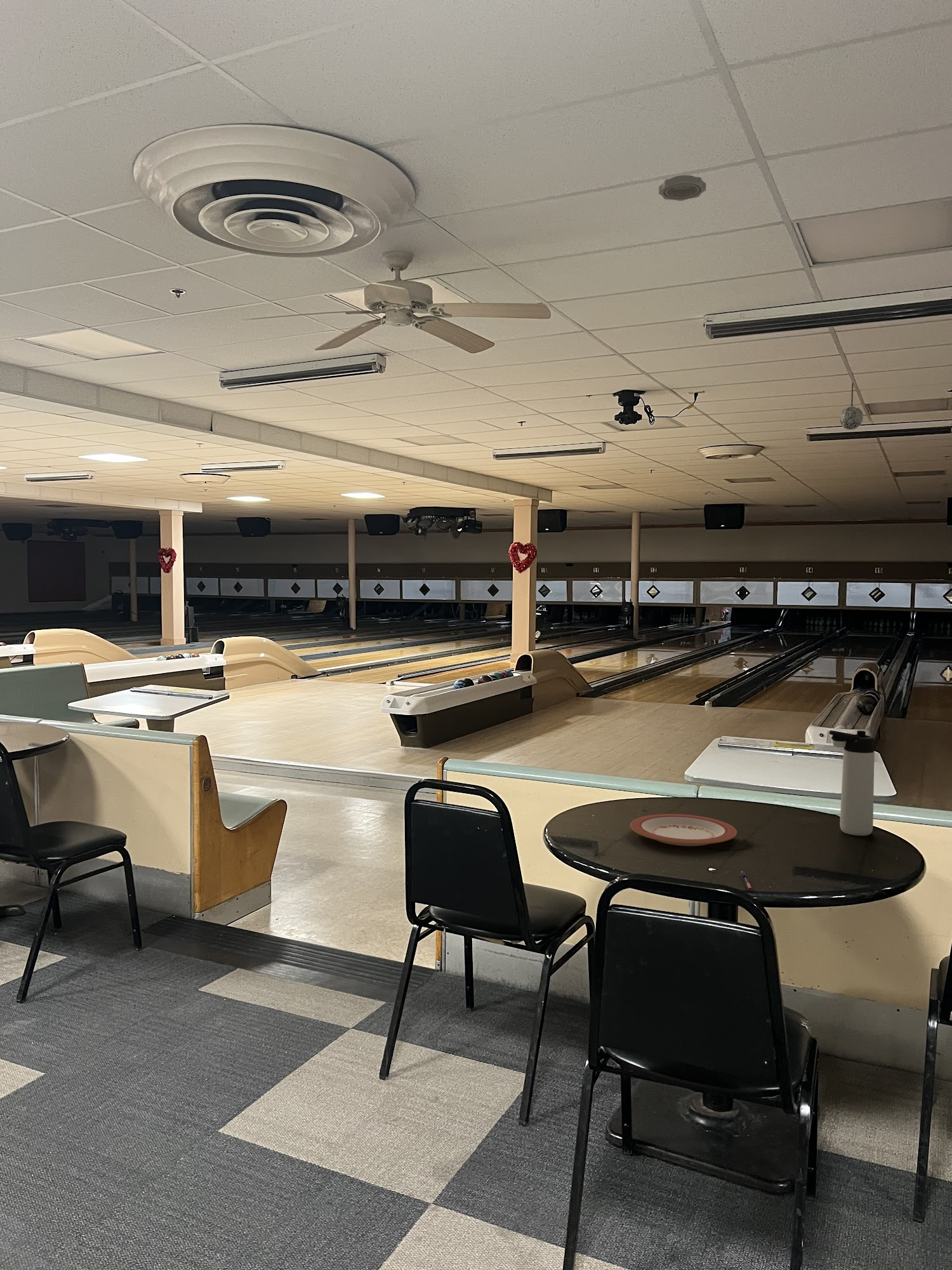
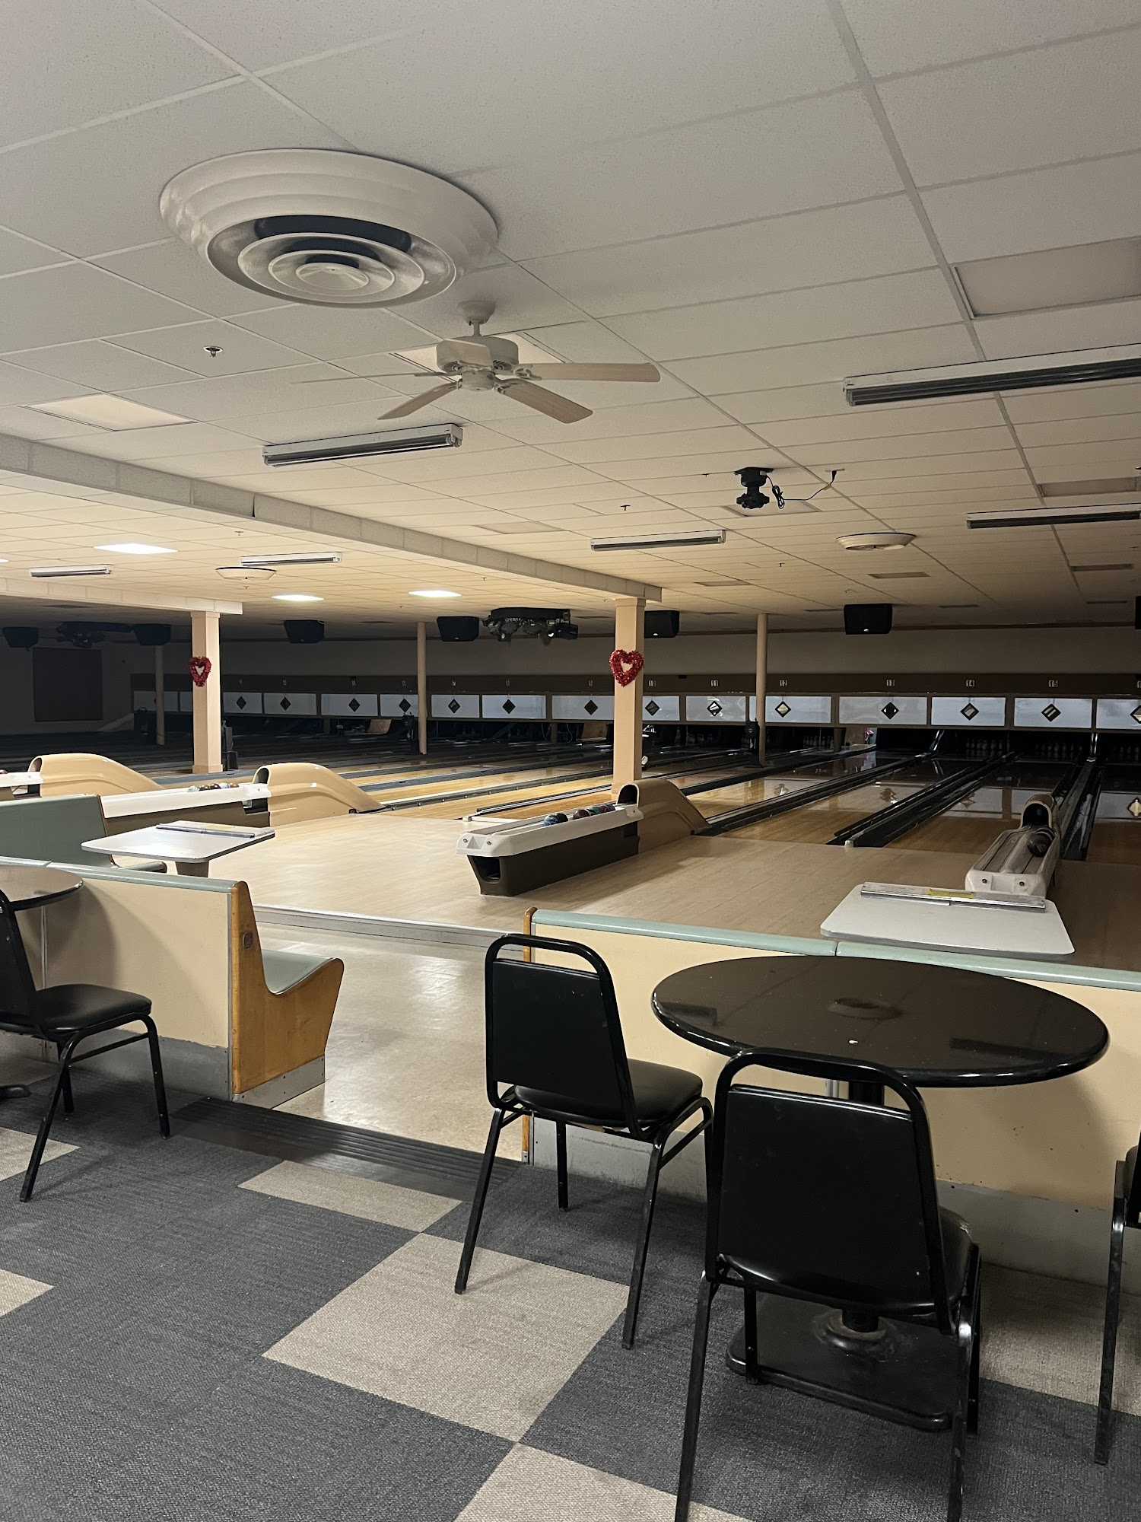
- smoke detector (682, 184)
- disco ball (852, 406)
- plate (682, 831)
- thermos bottle (850, 782)
- pen (746, 879)
